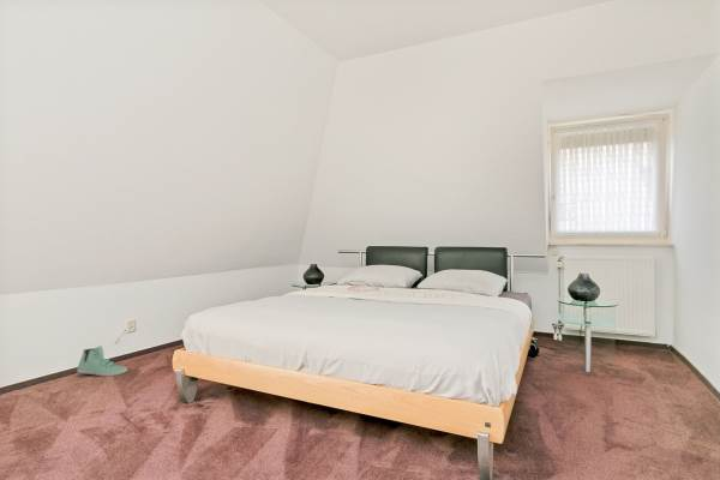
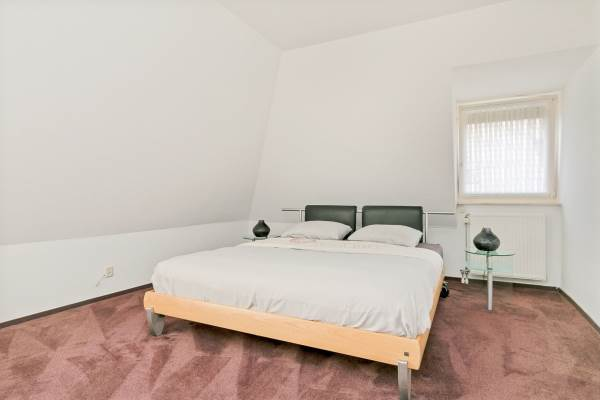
- sneaker (104, 360)
